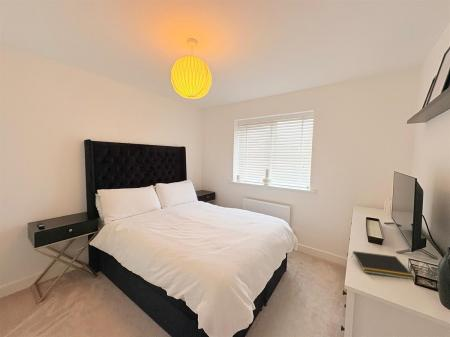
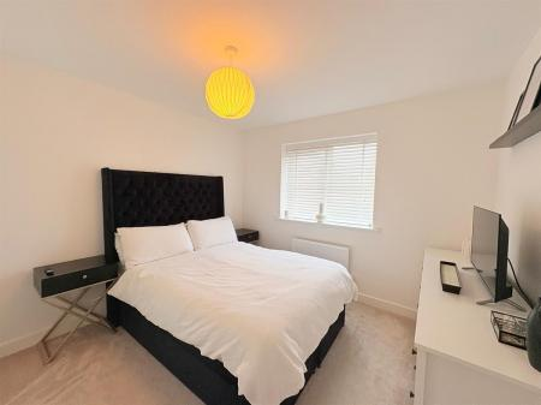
- notepad (380, 264)
